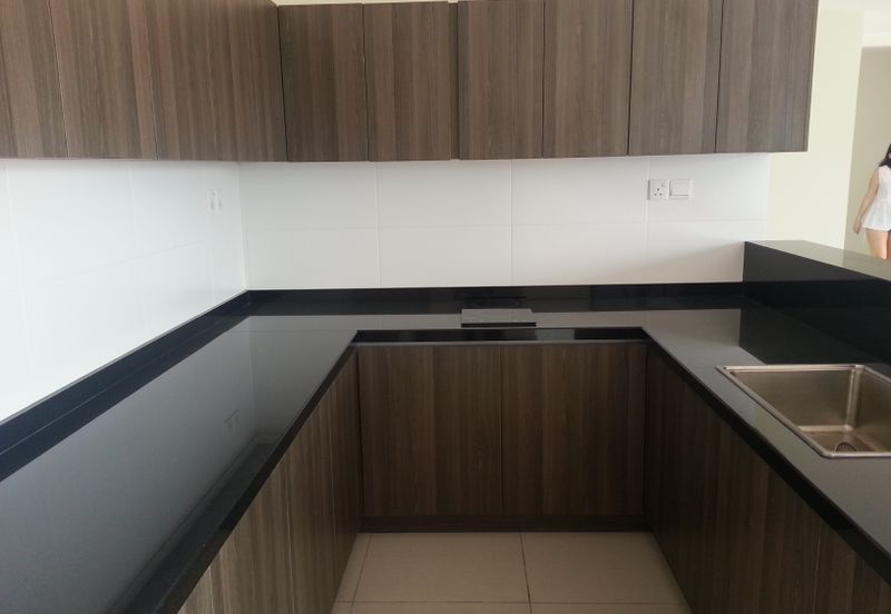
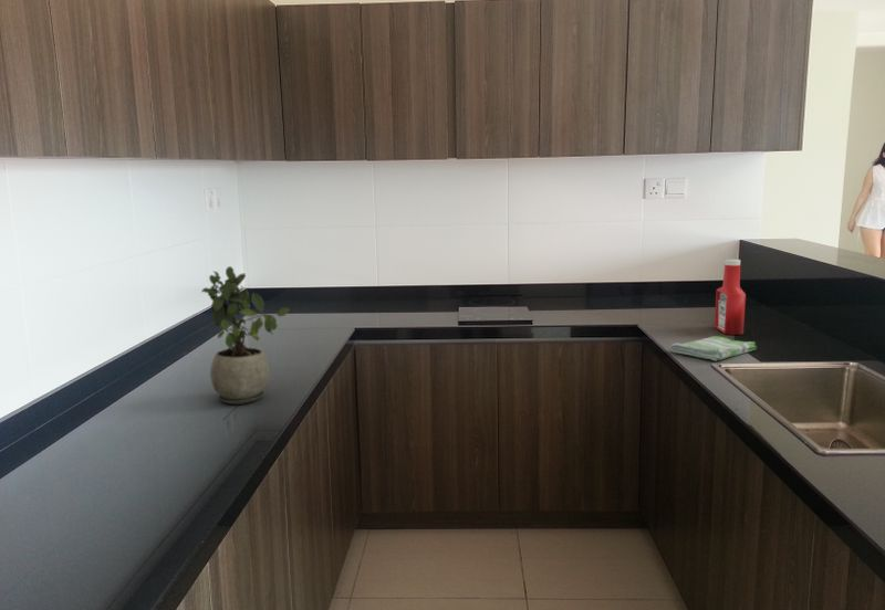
+ potted plant (246, 334)
+ dish towel (712, 345)
+ soap bottle (730, 295)
